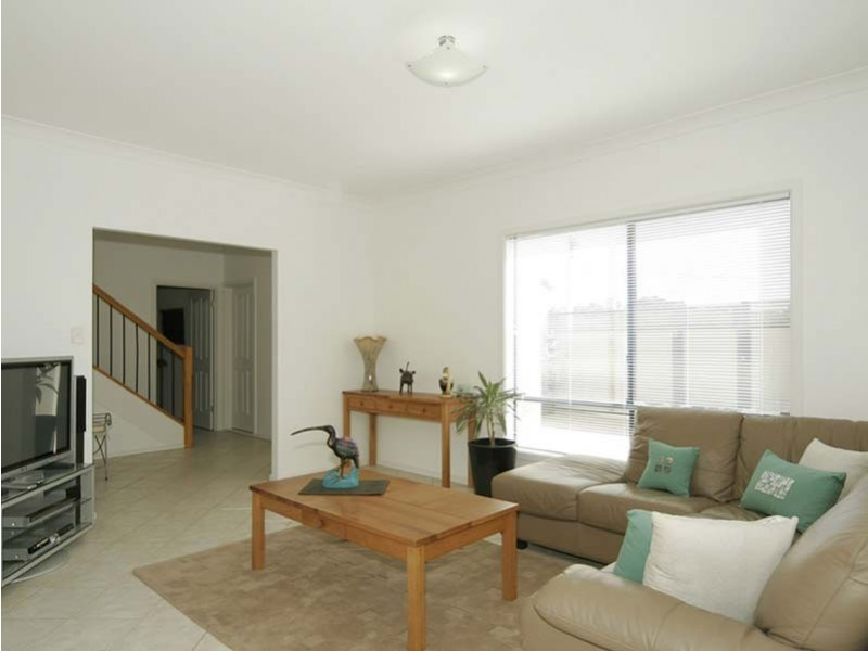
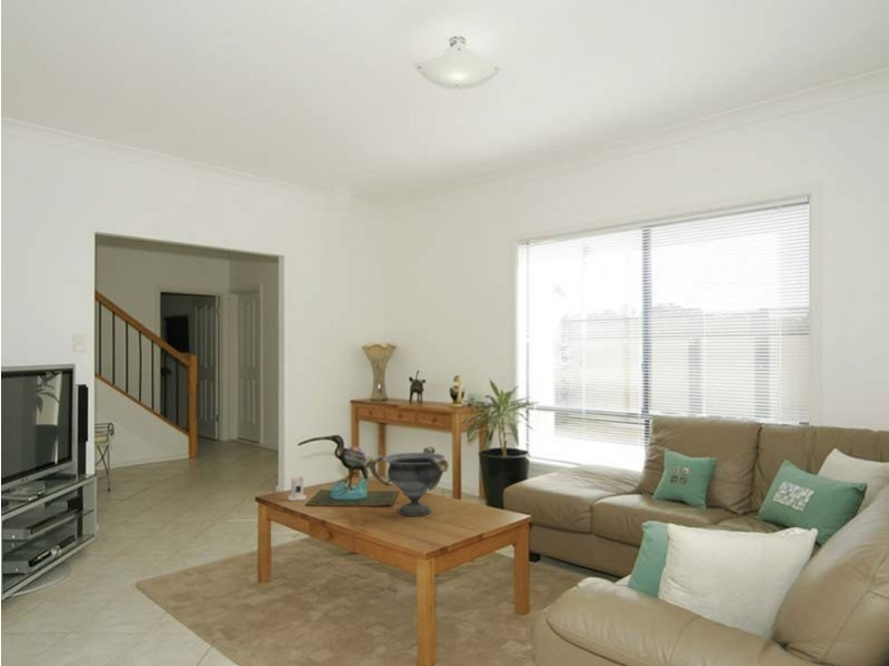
+ decorative bowl (413, 483)
+ candle (297, 487)
